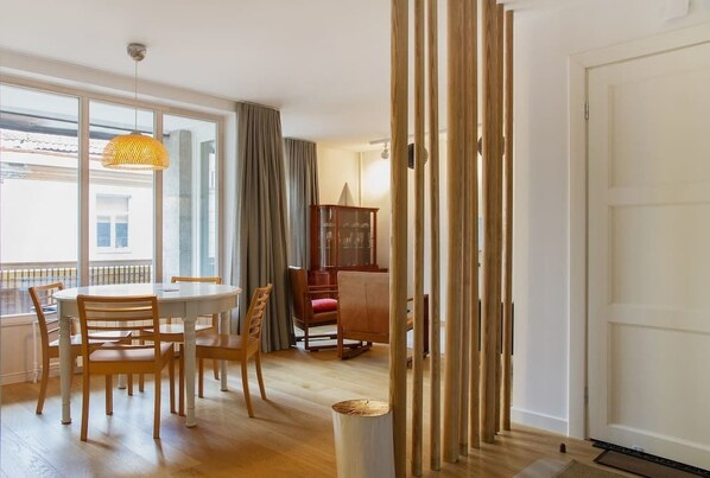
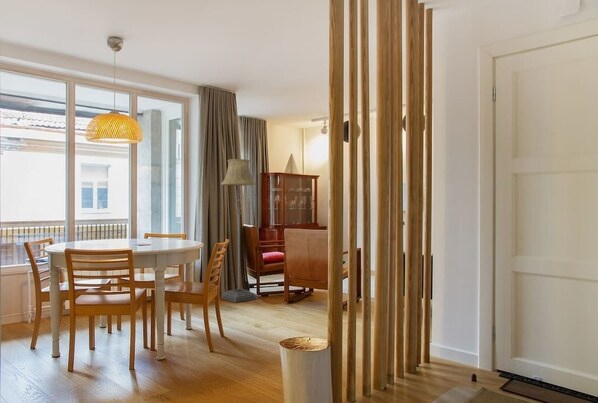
+ floor lamp (238, 229)
